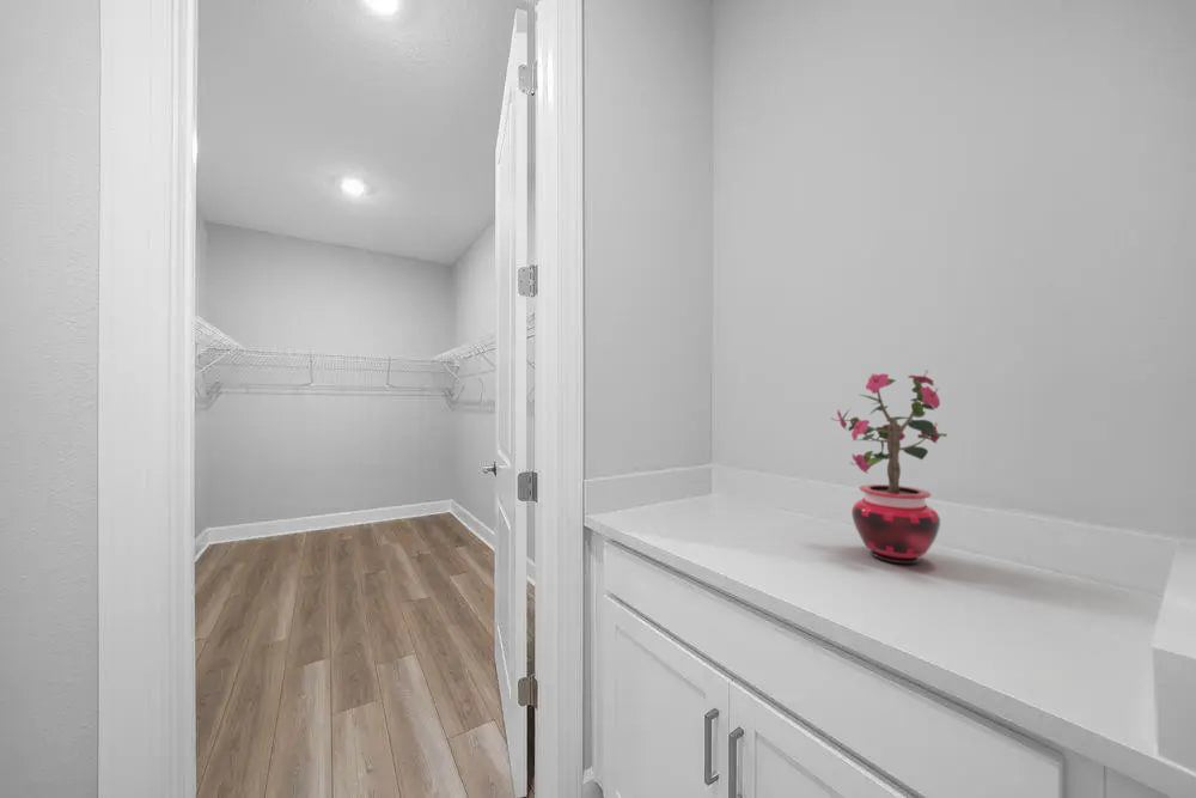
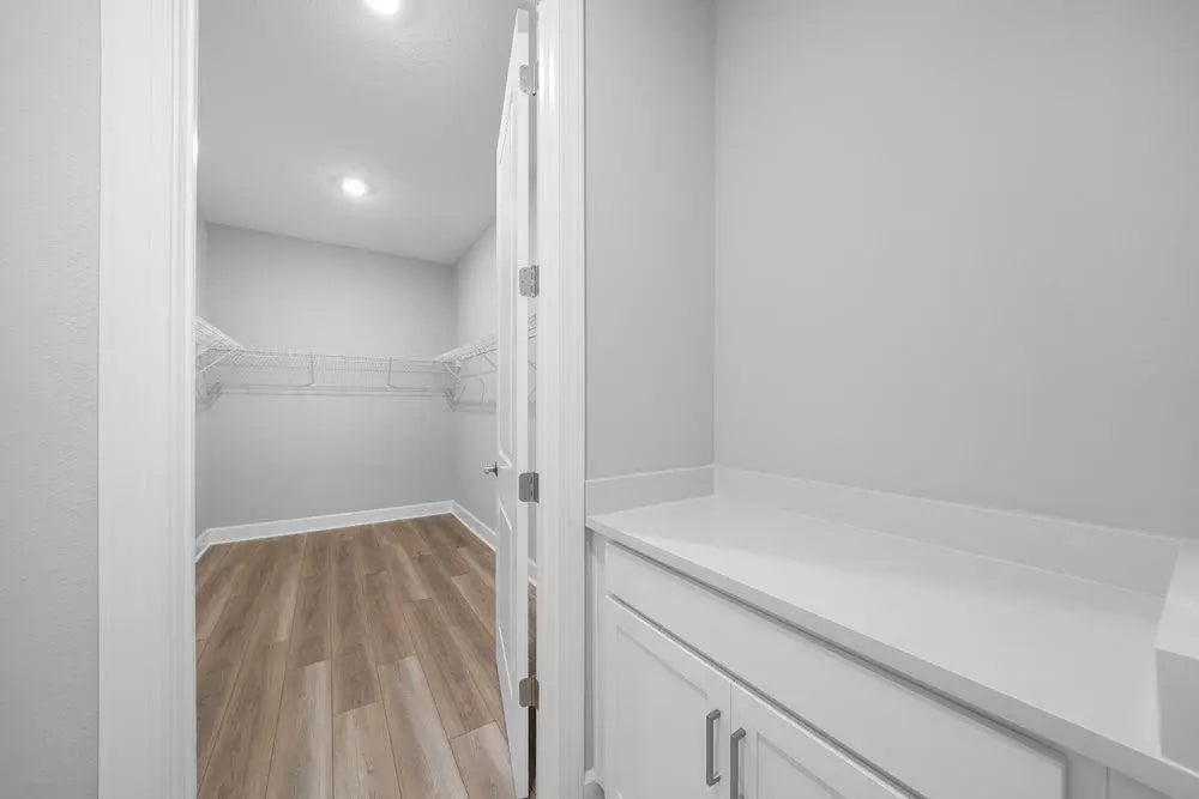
- potted plant (896, 463)
